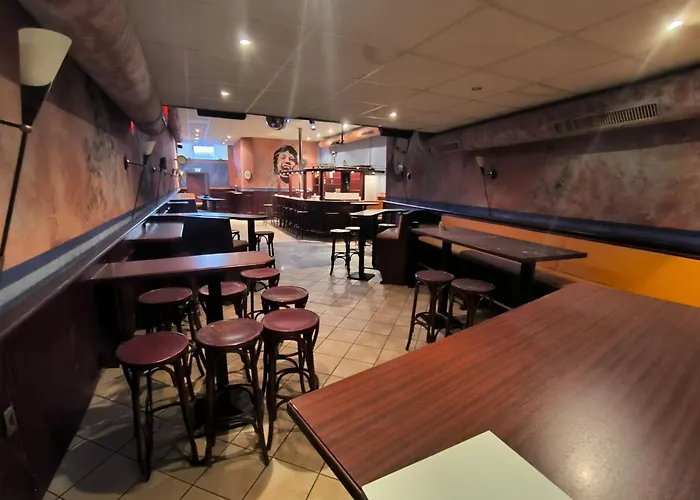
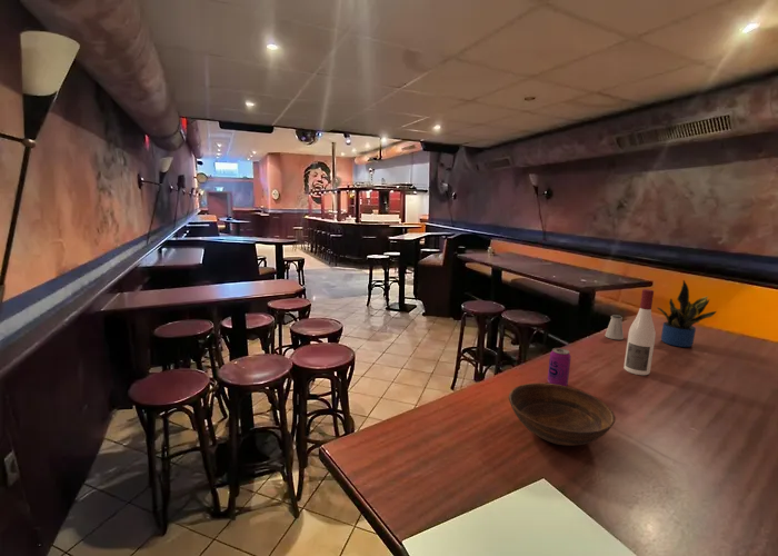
+ alcohol (641, 330)
+ saltshaker (615, 326)
+ bowl (557, 418)
+ potted plant (686, 311)
+ beverage can (559, 367)
